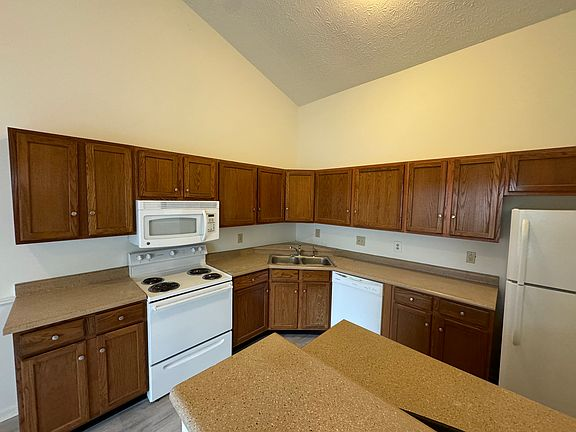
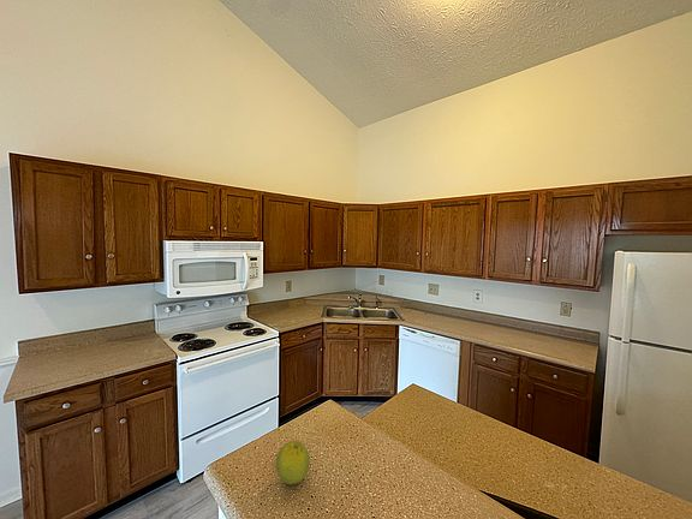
+ fruit (292, 461)
